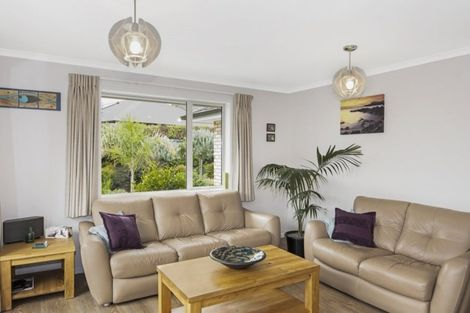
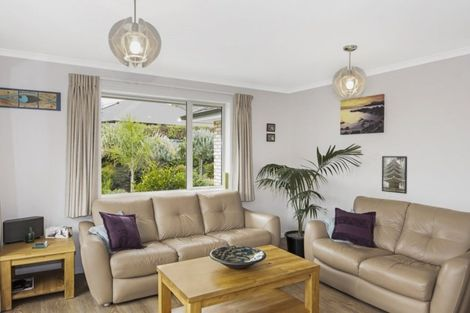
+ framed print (394, 174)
